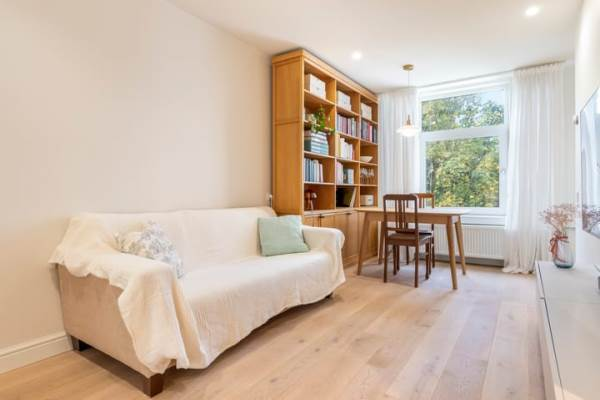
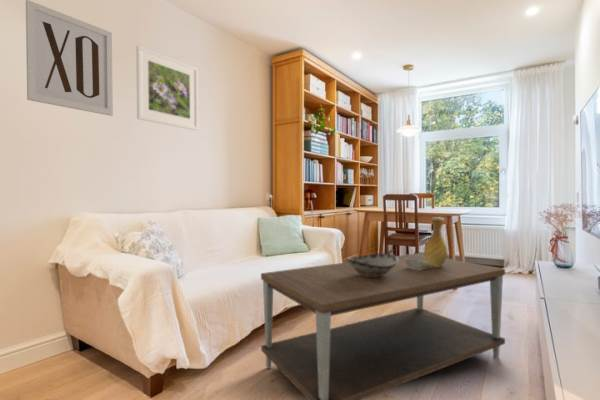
+ coffee table (385, 316)
+ wall art (73, 63)
+ vase (428, 241)
+ decorative bowl (372, 265)
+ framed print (169, 91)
